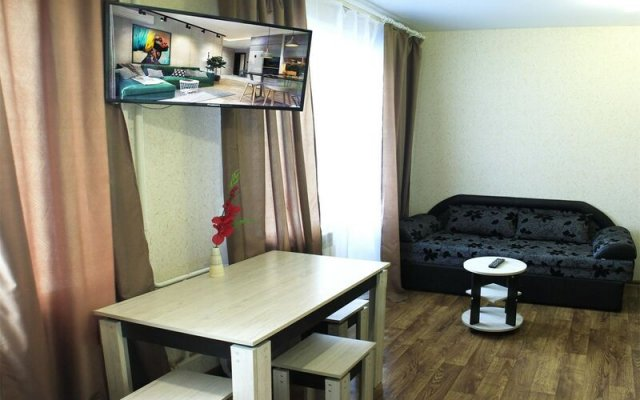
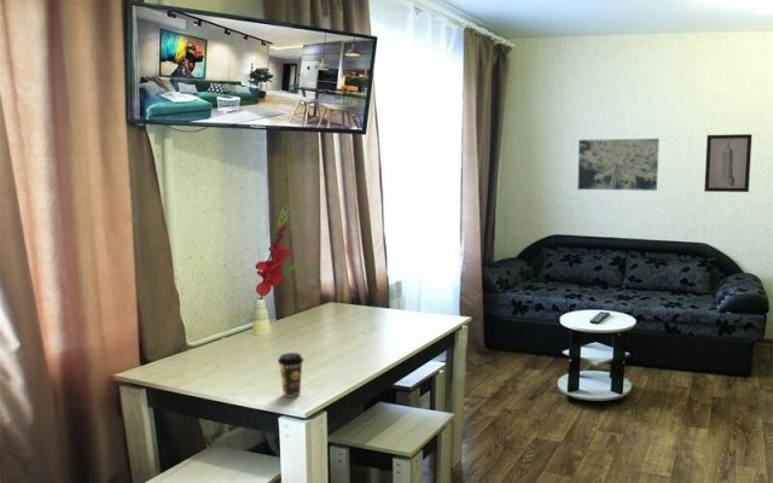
+ wall art (727, 163)
+ wall art (617, 164)
+ coffee cup (291, 374)
